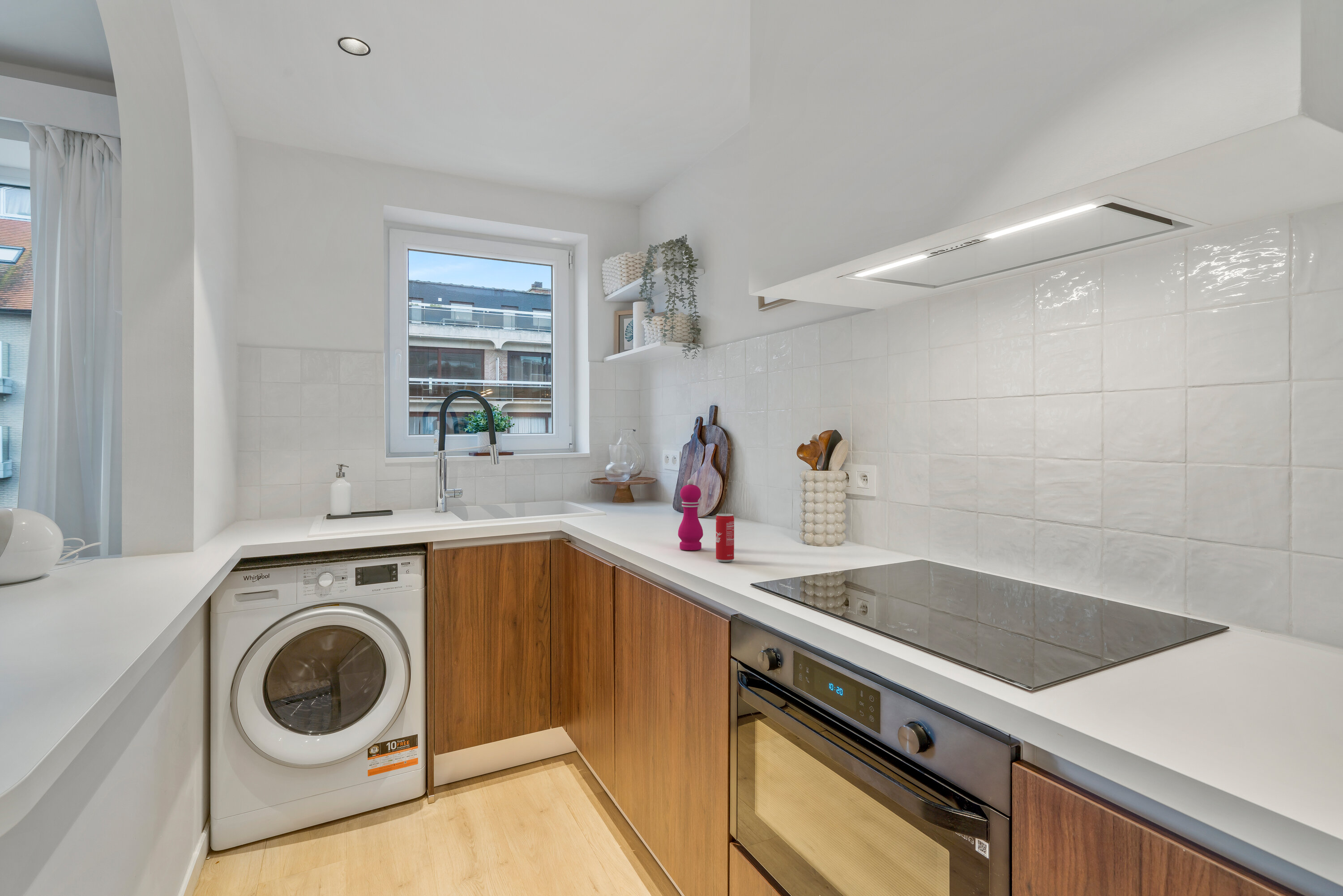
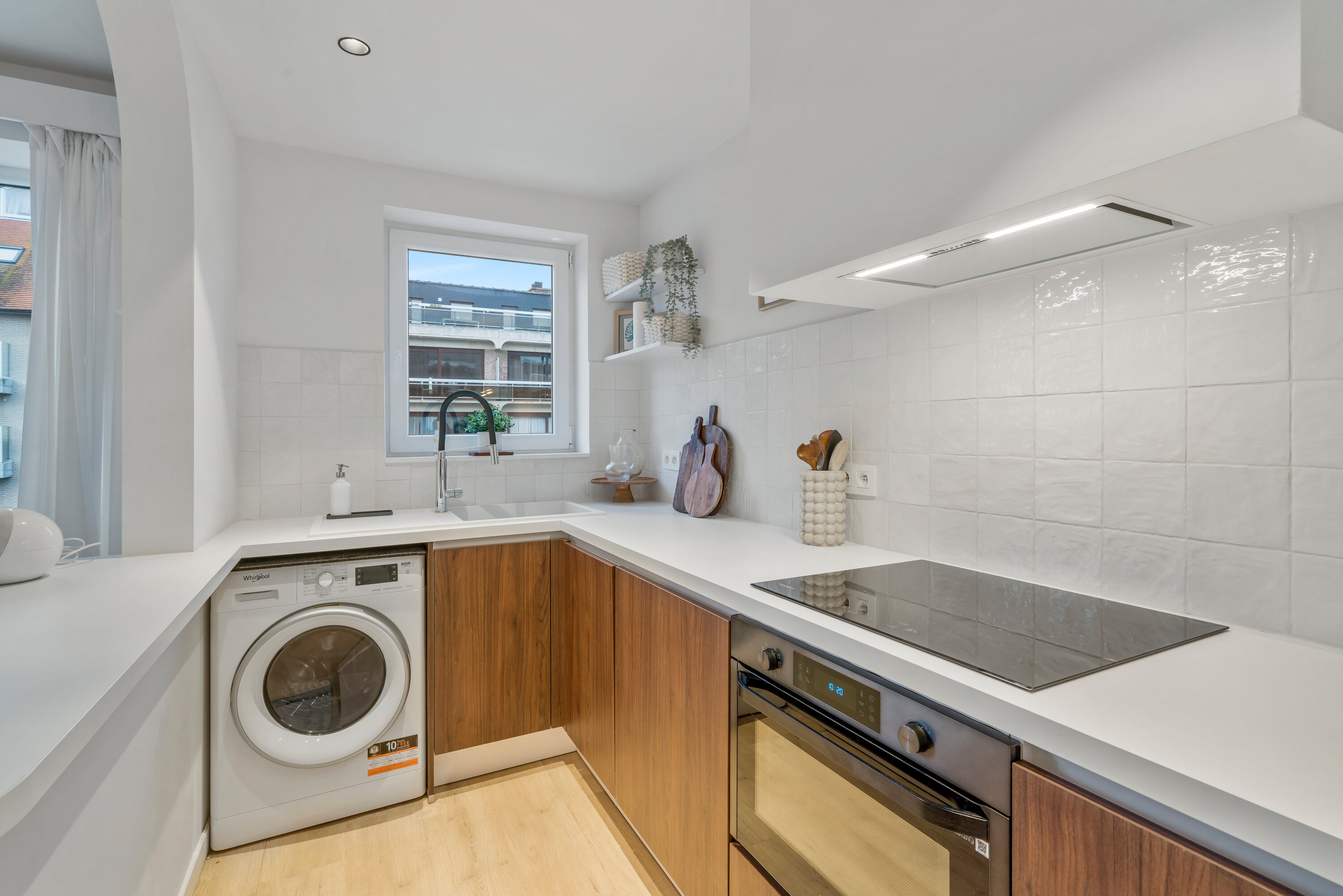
- beverage can (725, 538)
- pepper mill (690, 514)
